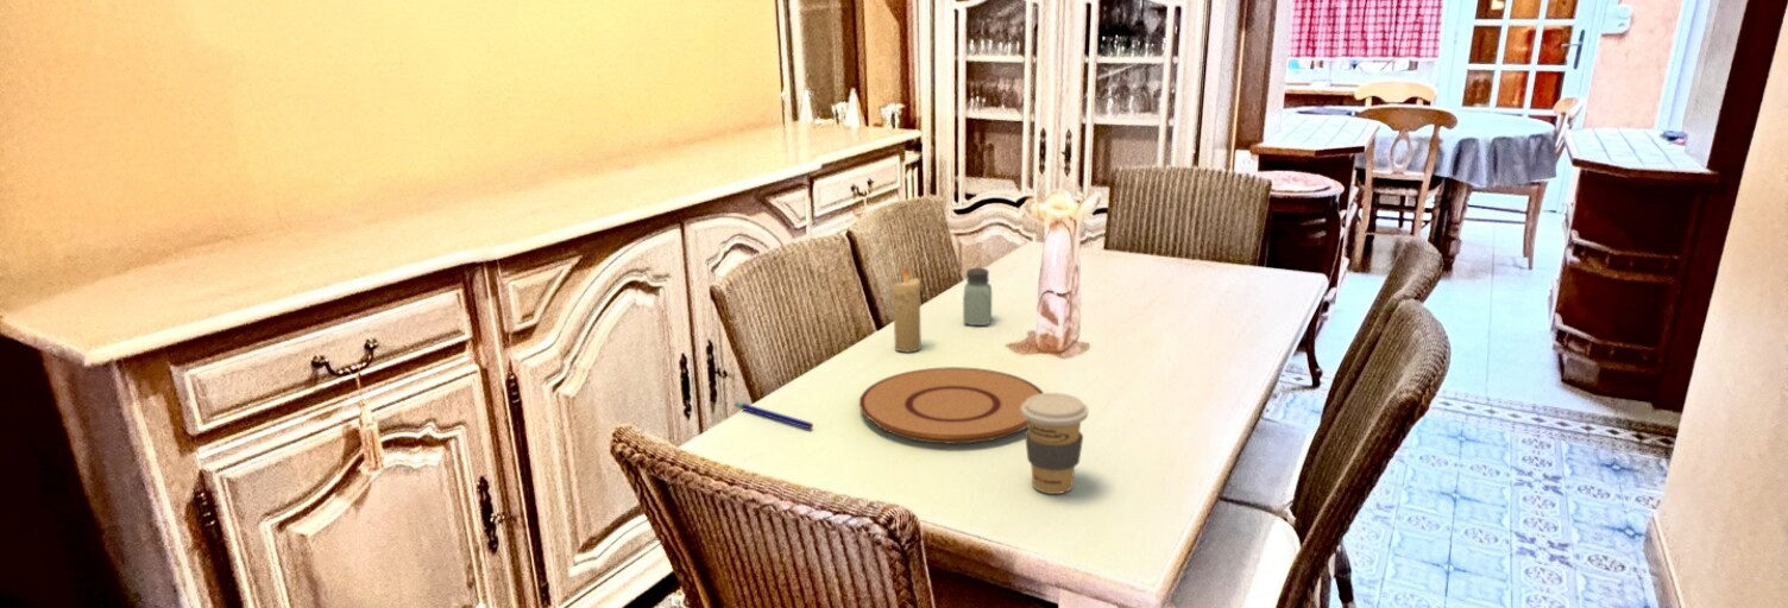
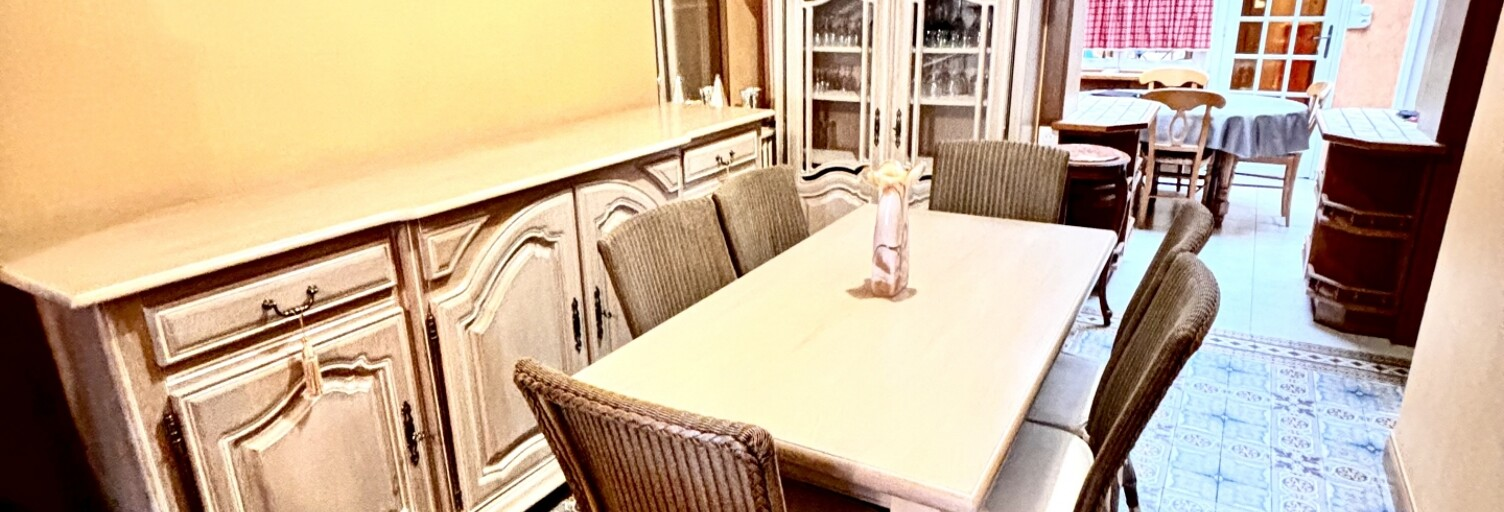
- coffee cup (1053, 444)
- saltshaker (977, 296)
- plate (952, 404)
- pen (773, 414)
- candle (906, 306)
